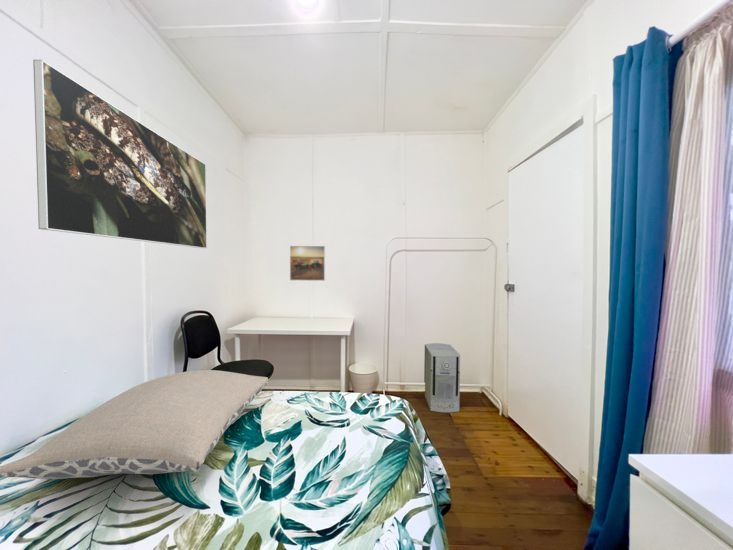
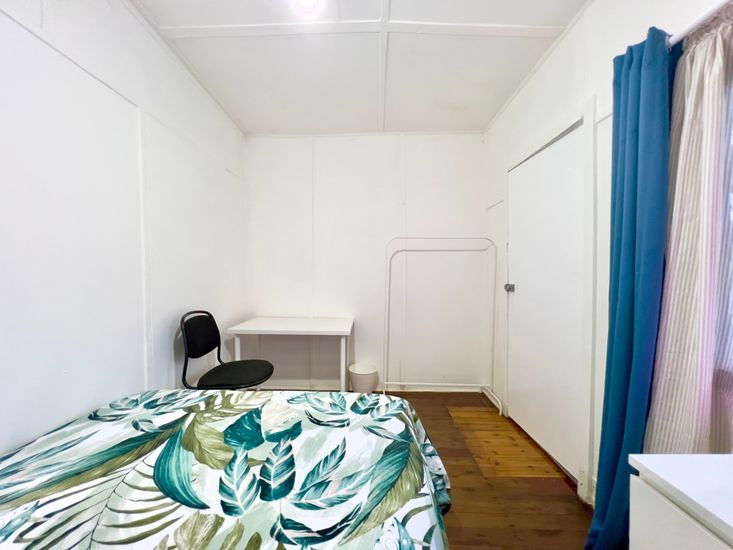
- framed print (307, 263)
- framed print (149, 186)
- air purifier (440, 375)
- pillow (171, 413)
